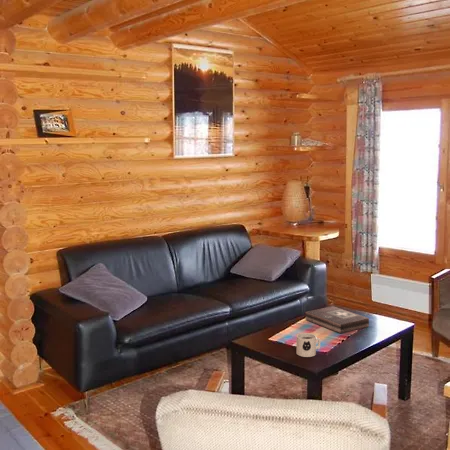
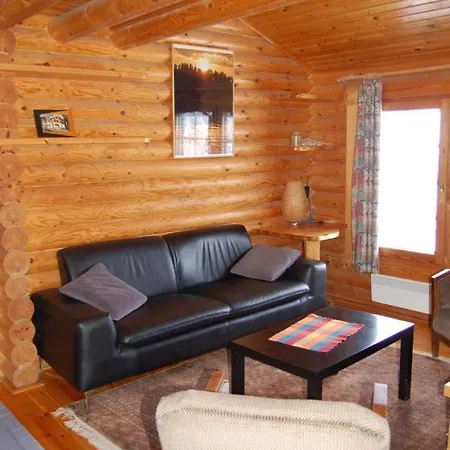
- first aid kit (336, 319)
- mug (307, 344)
